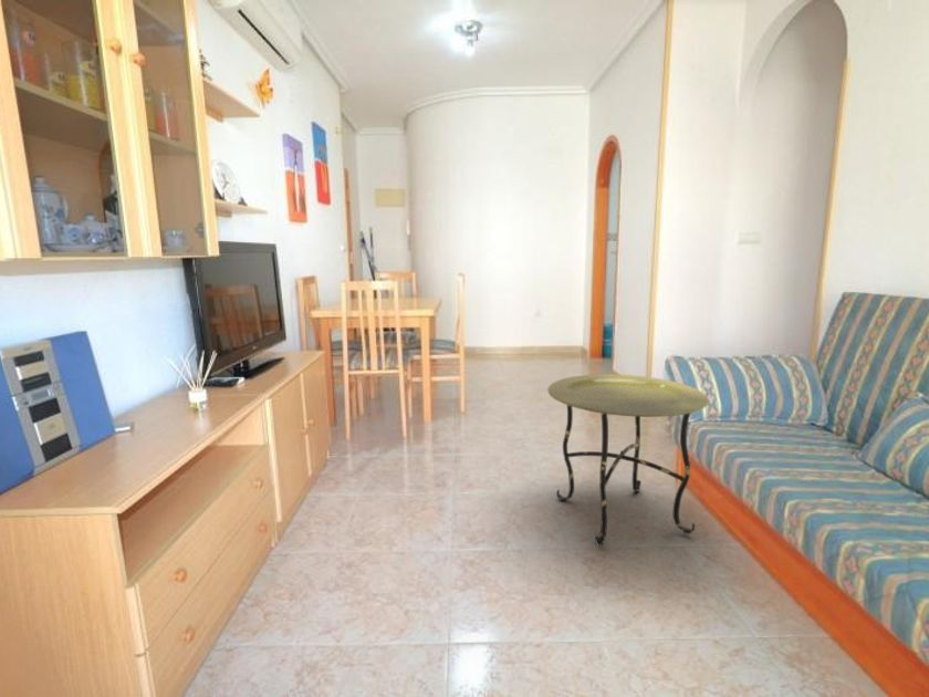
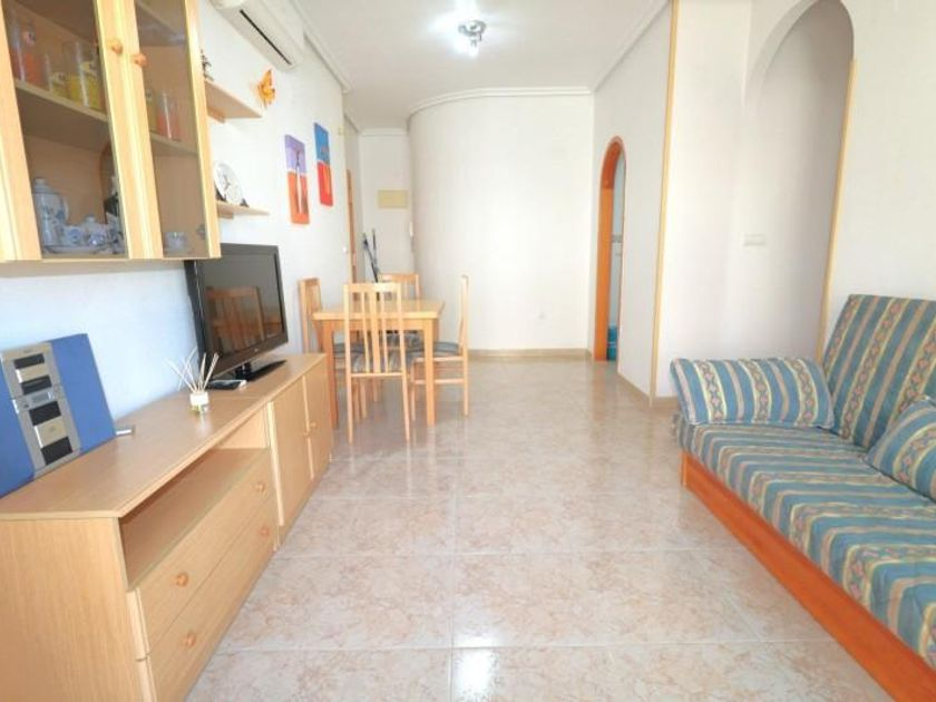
- side table (622, 455)
